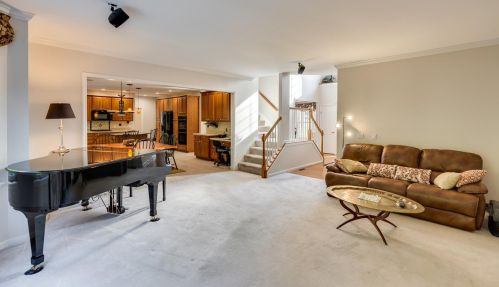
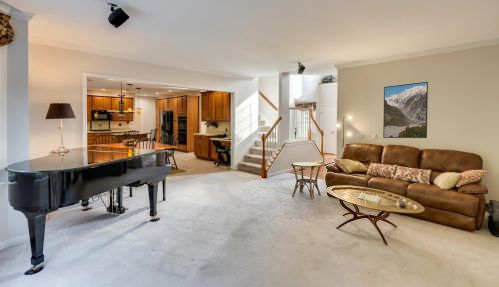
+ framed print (404, 111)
+ side table (306, 179)
